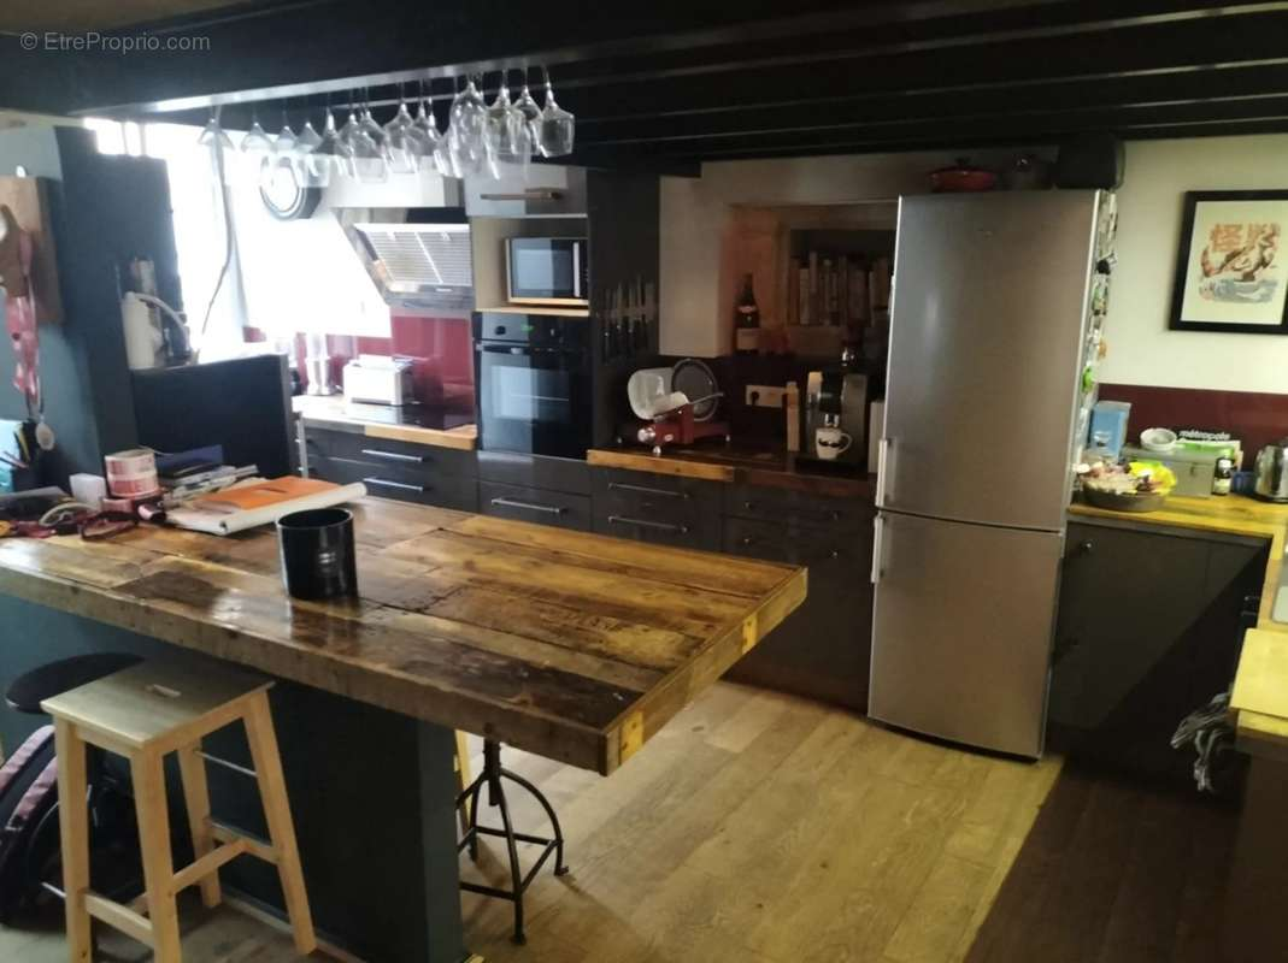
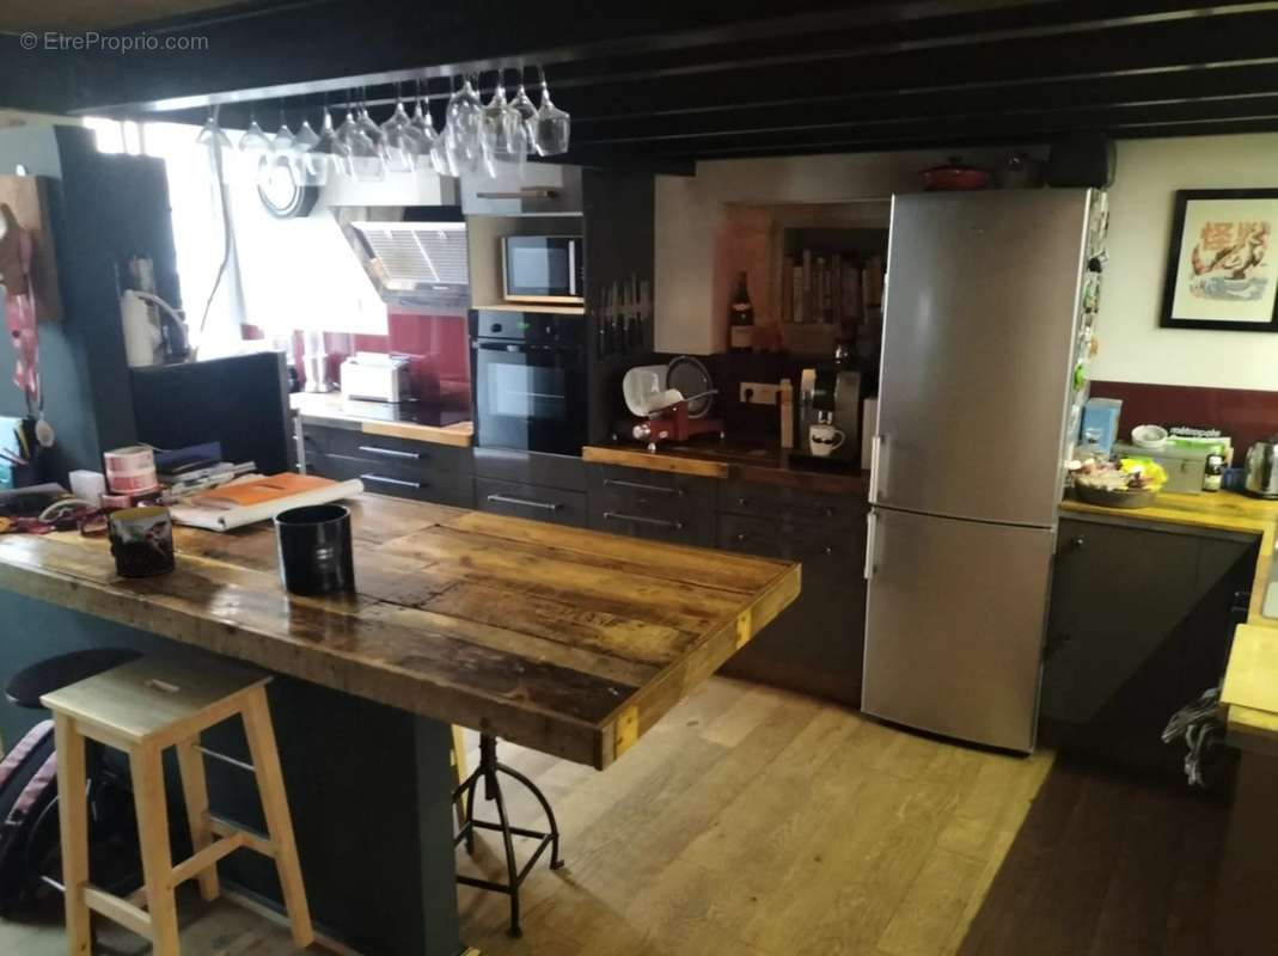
+ mug (136, 540)
